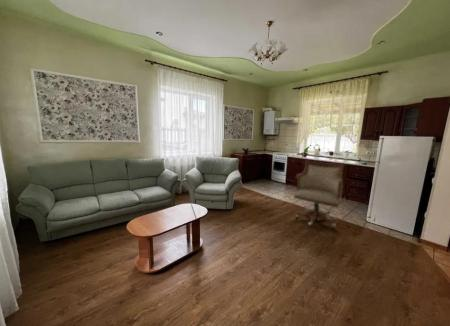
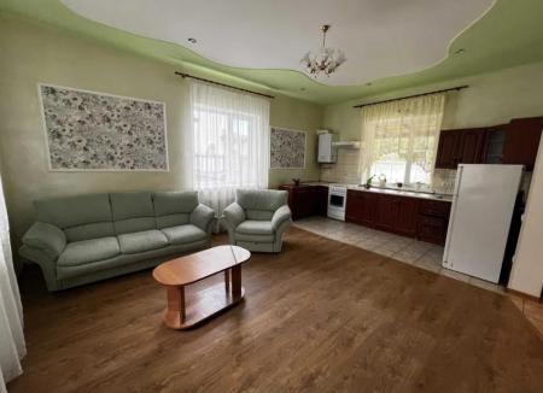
- chair (318, 192)
